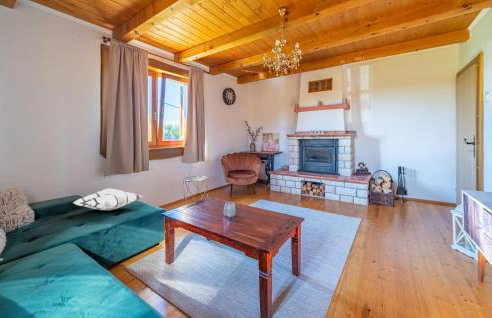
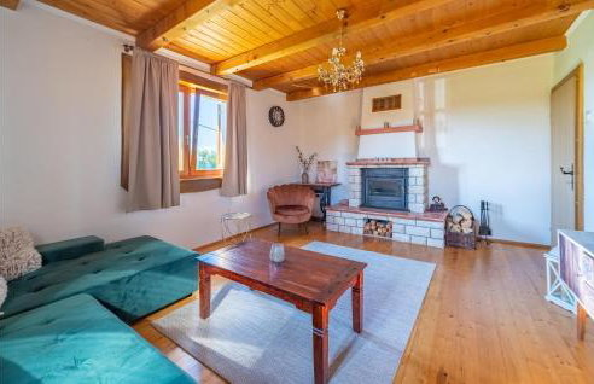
- decorative pillow (110, 199)
